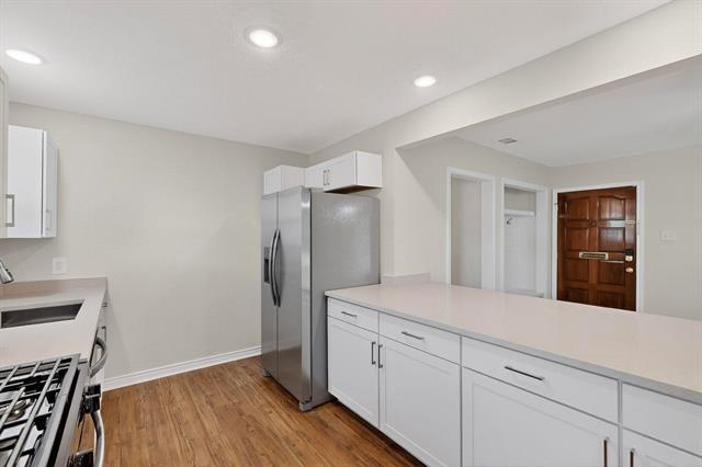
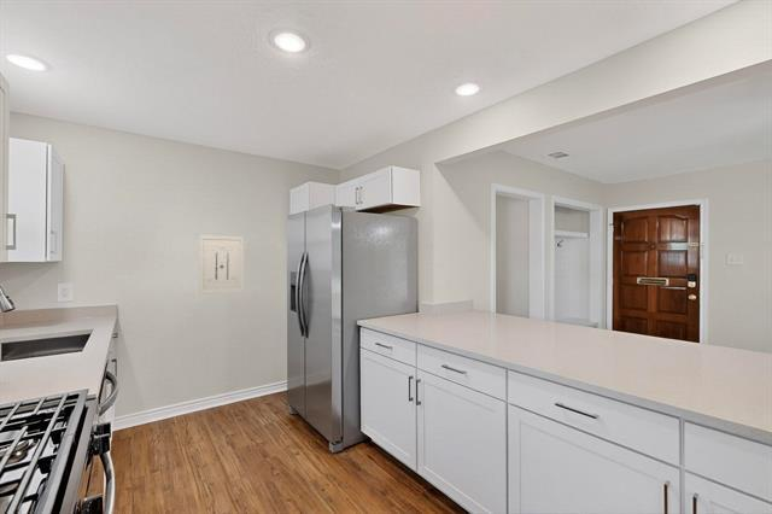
+ wall art (222, 264)
